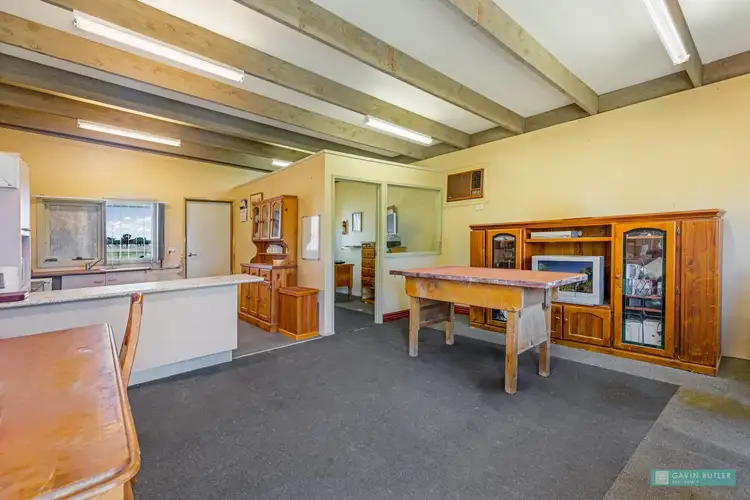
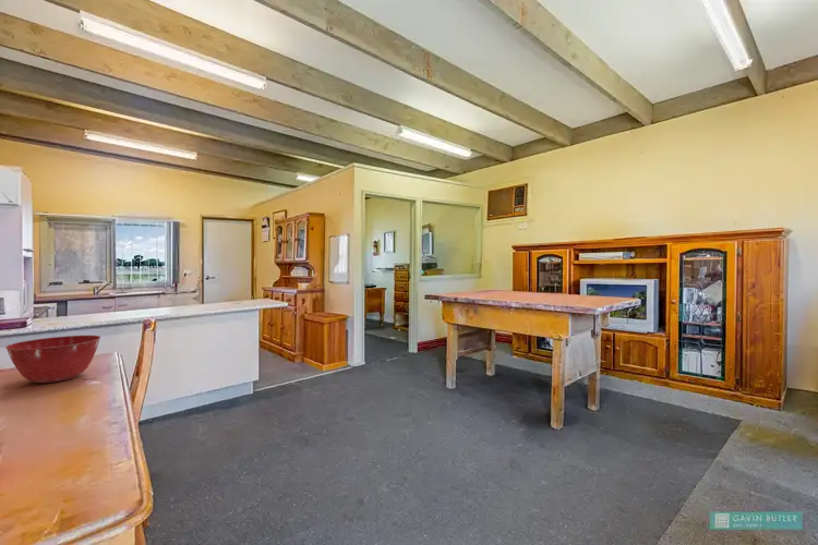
+ mixing bowl (56, 359)
